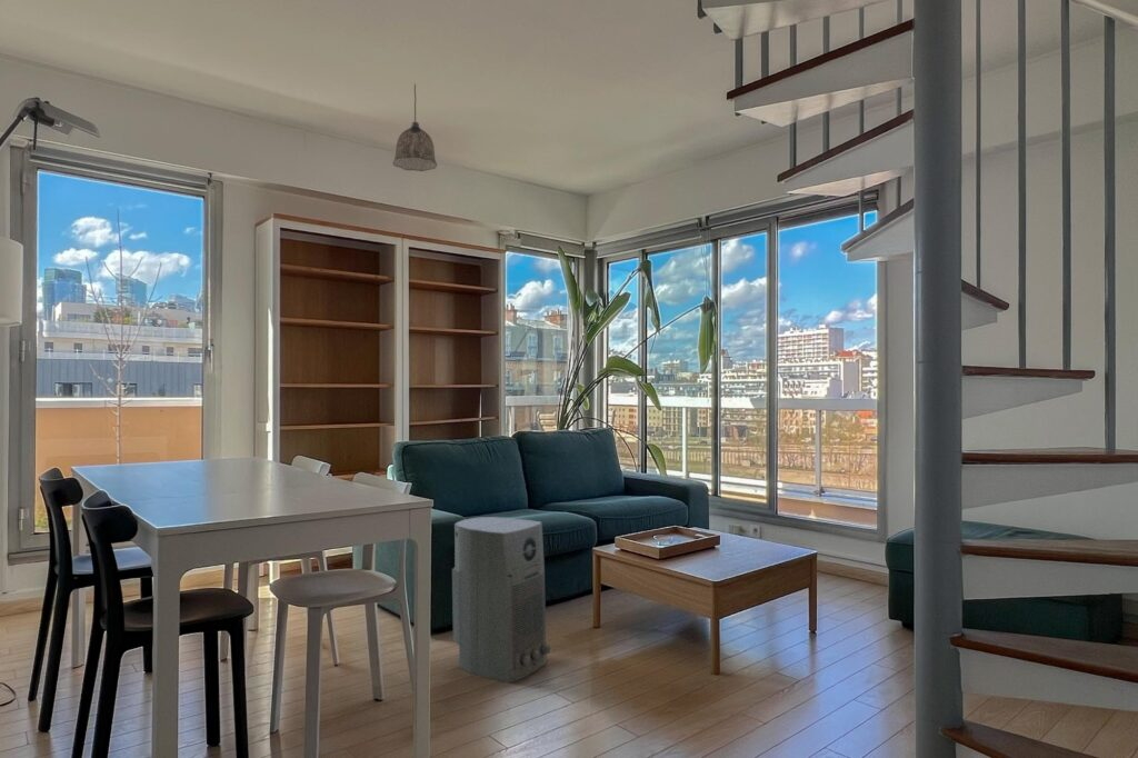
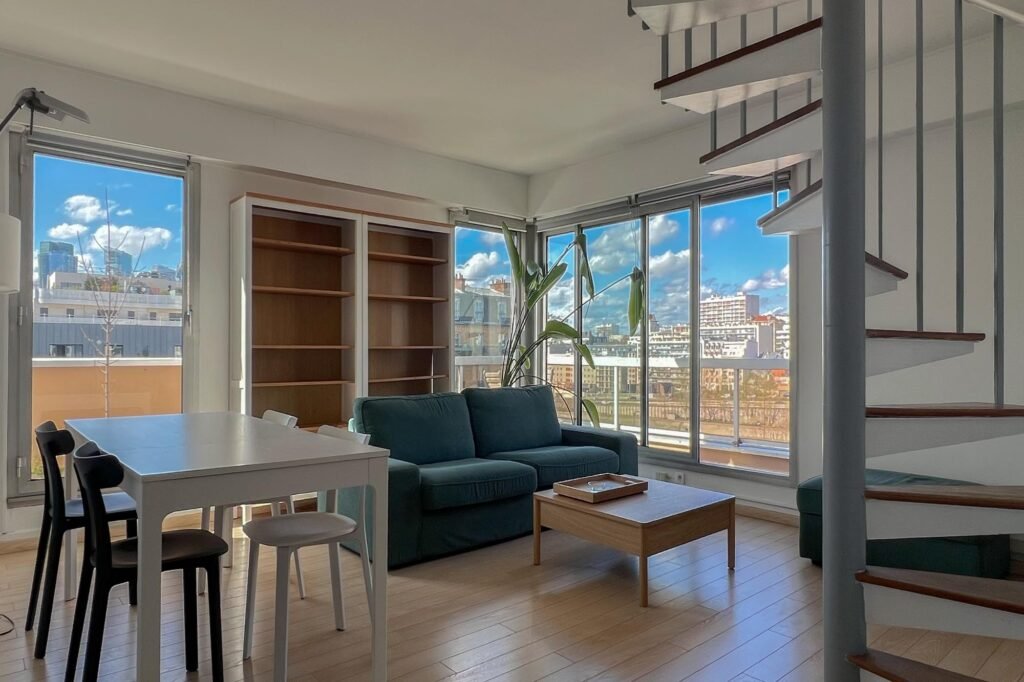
- air purifier (498, 594)
- pendant lamp (415, 124)
